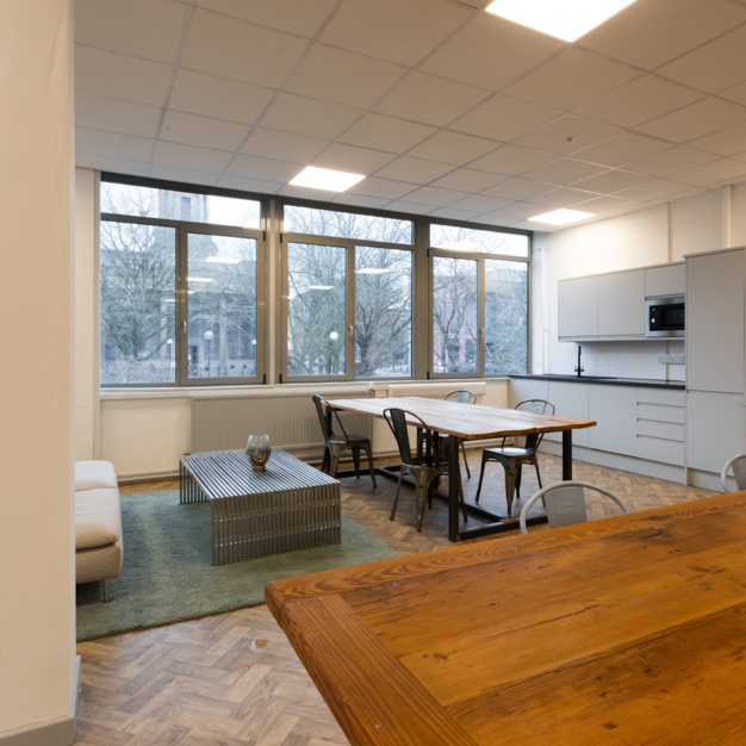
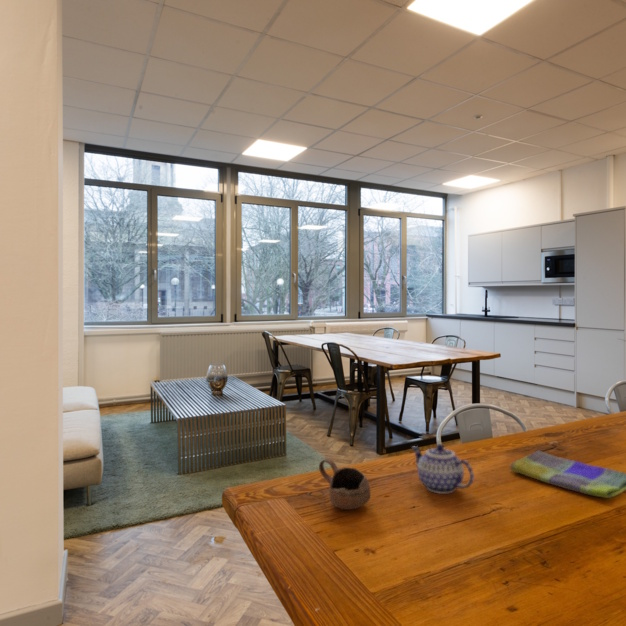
+ teapot (440, 466)
+ cup (346, 482)
+ dish towel (568, 472)
